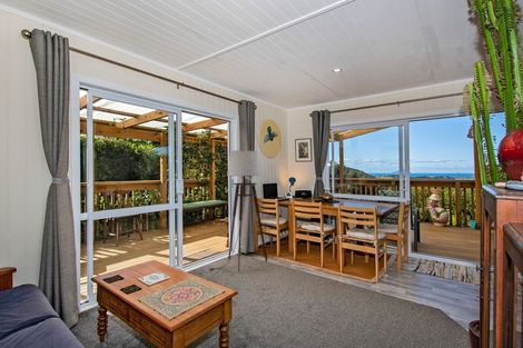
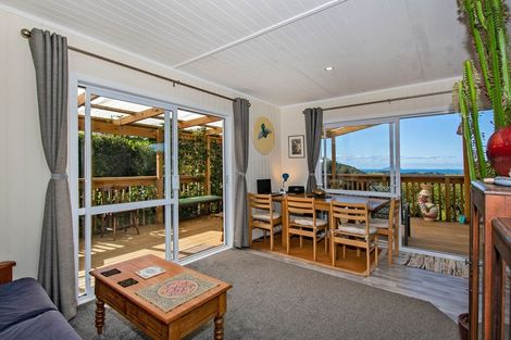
- floor lamp (236, 208)
